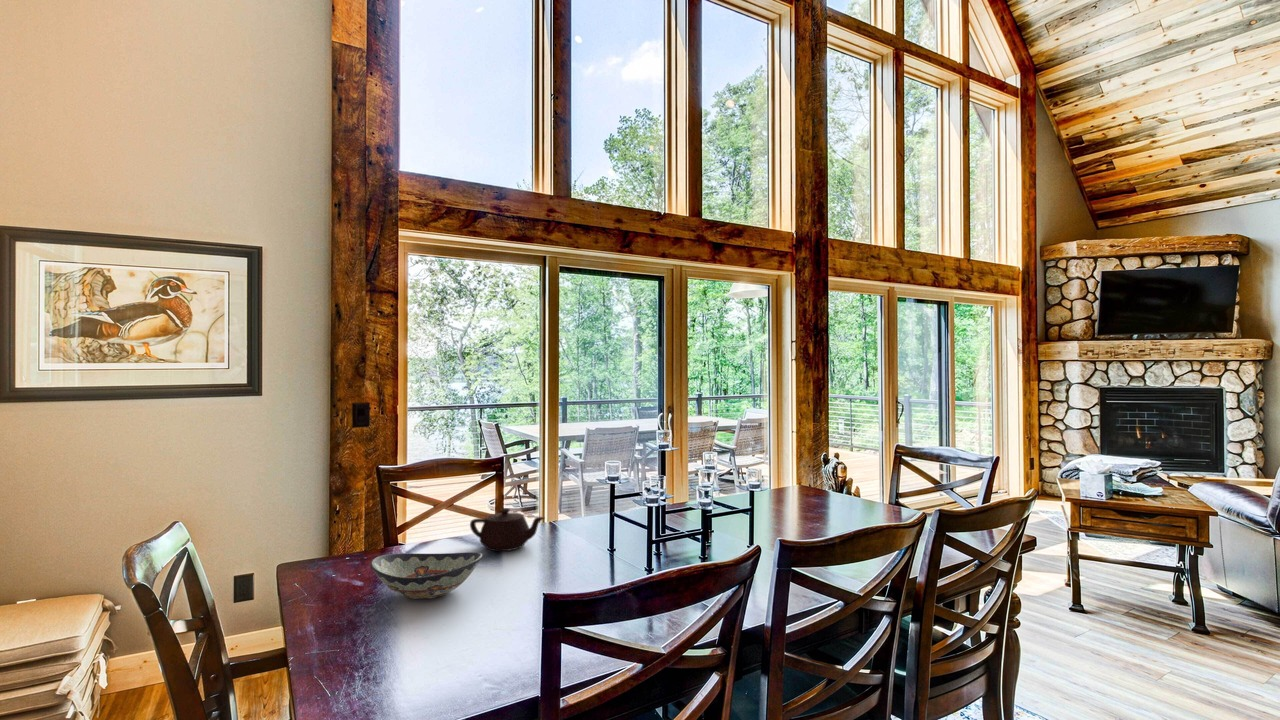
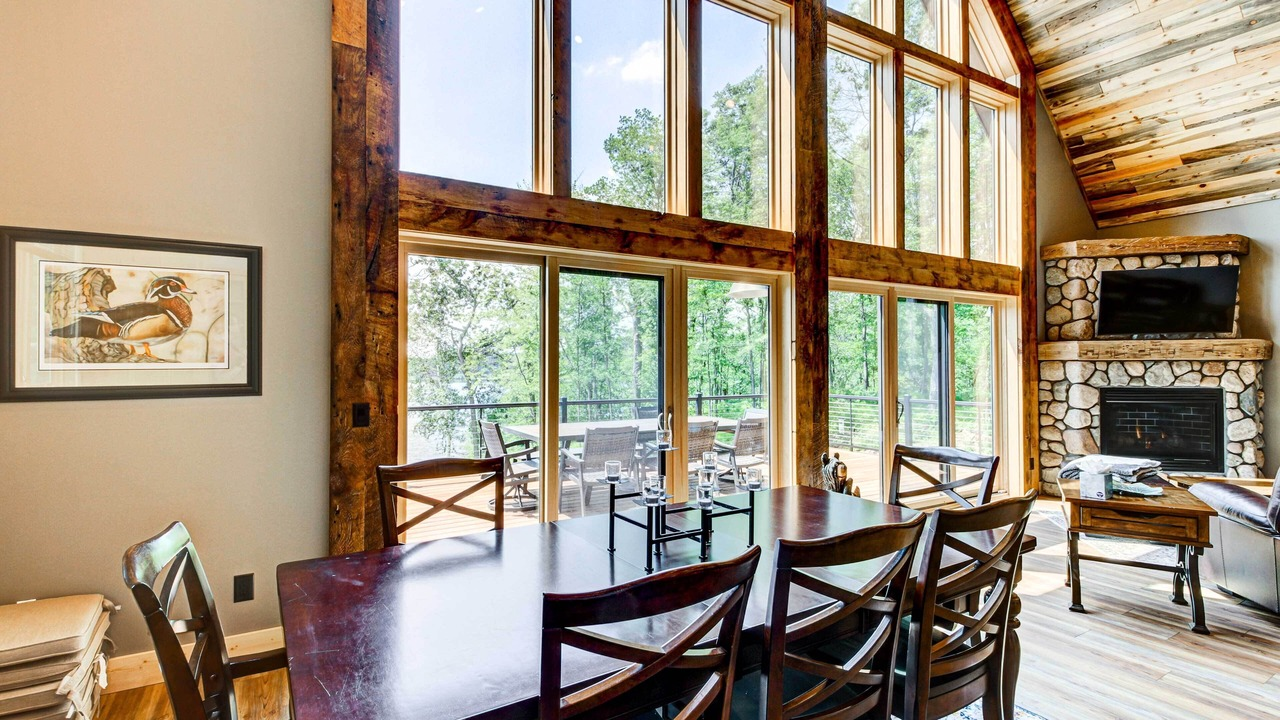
- decorative bowl (427, 575)
- teapot (507, 528)
